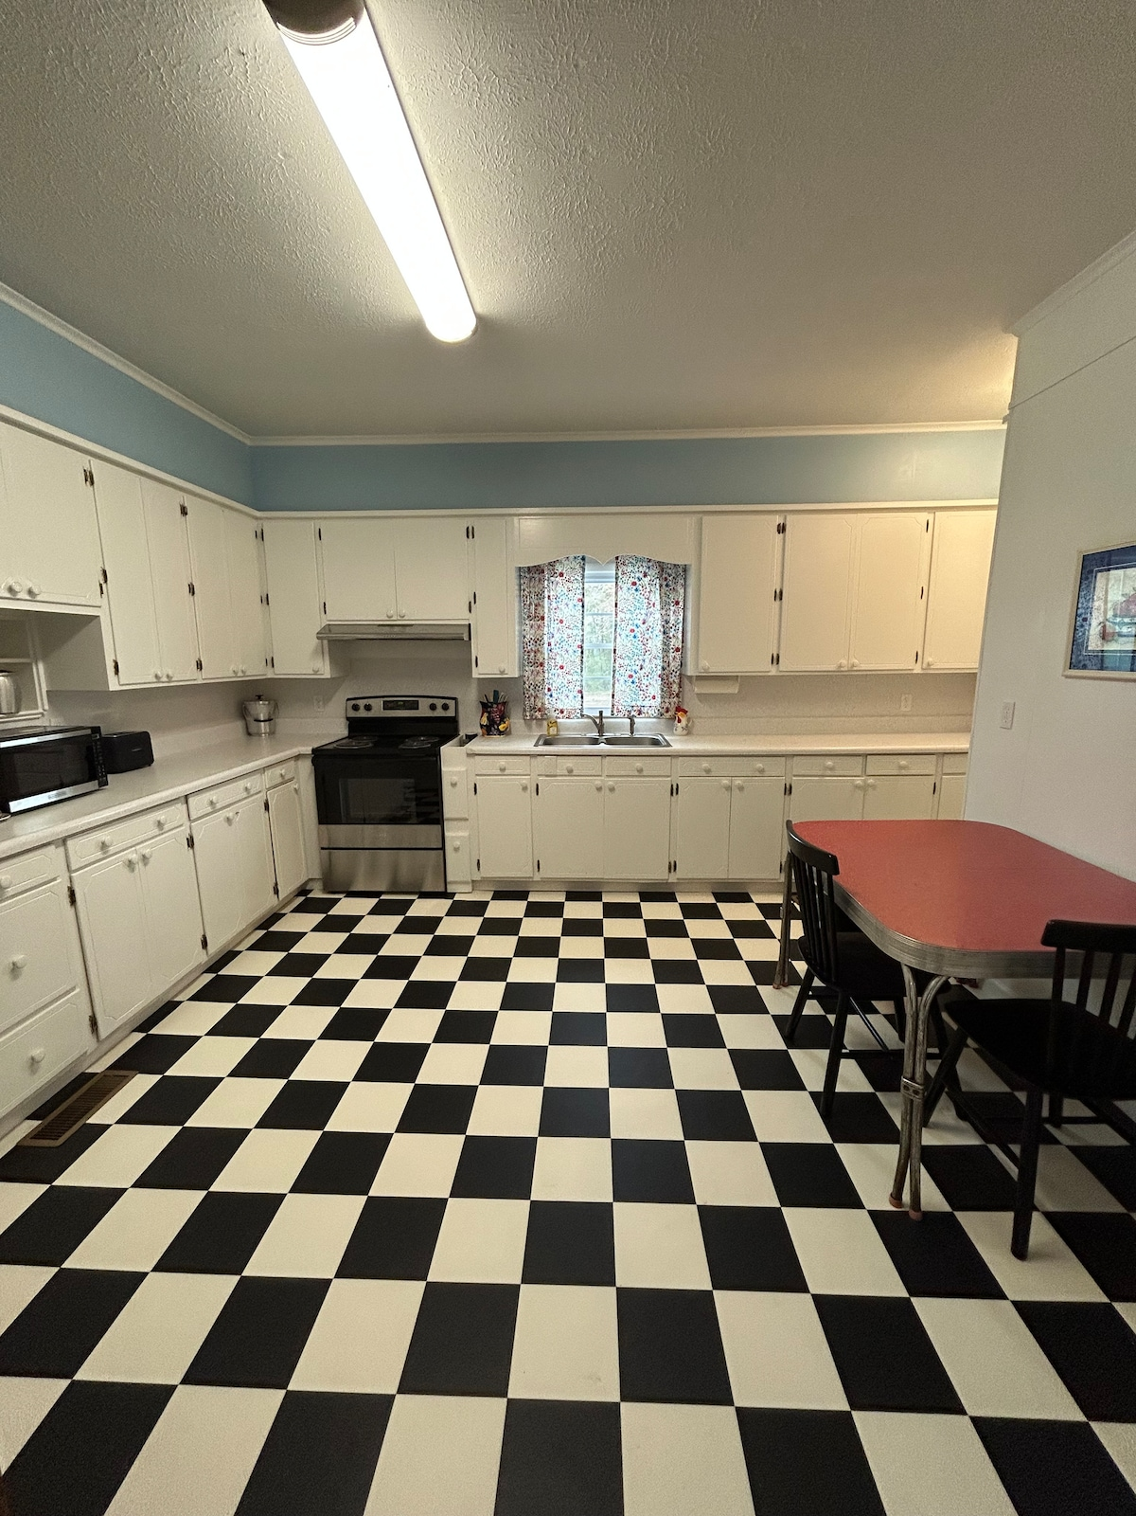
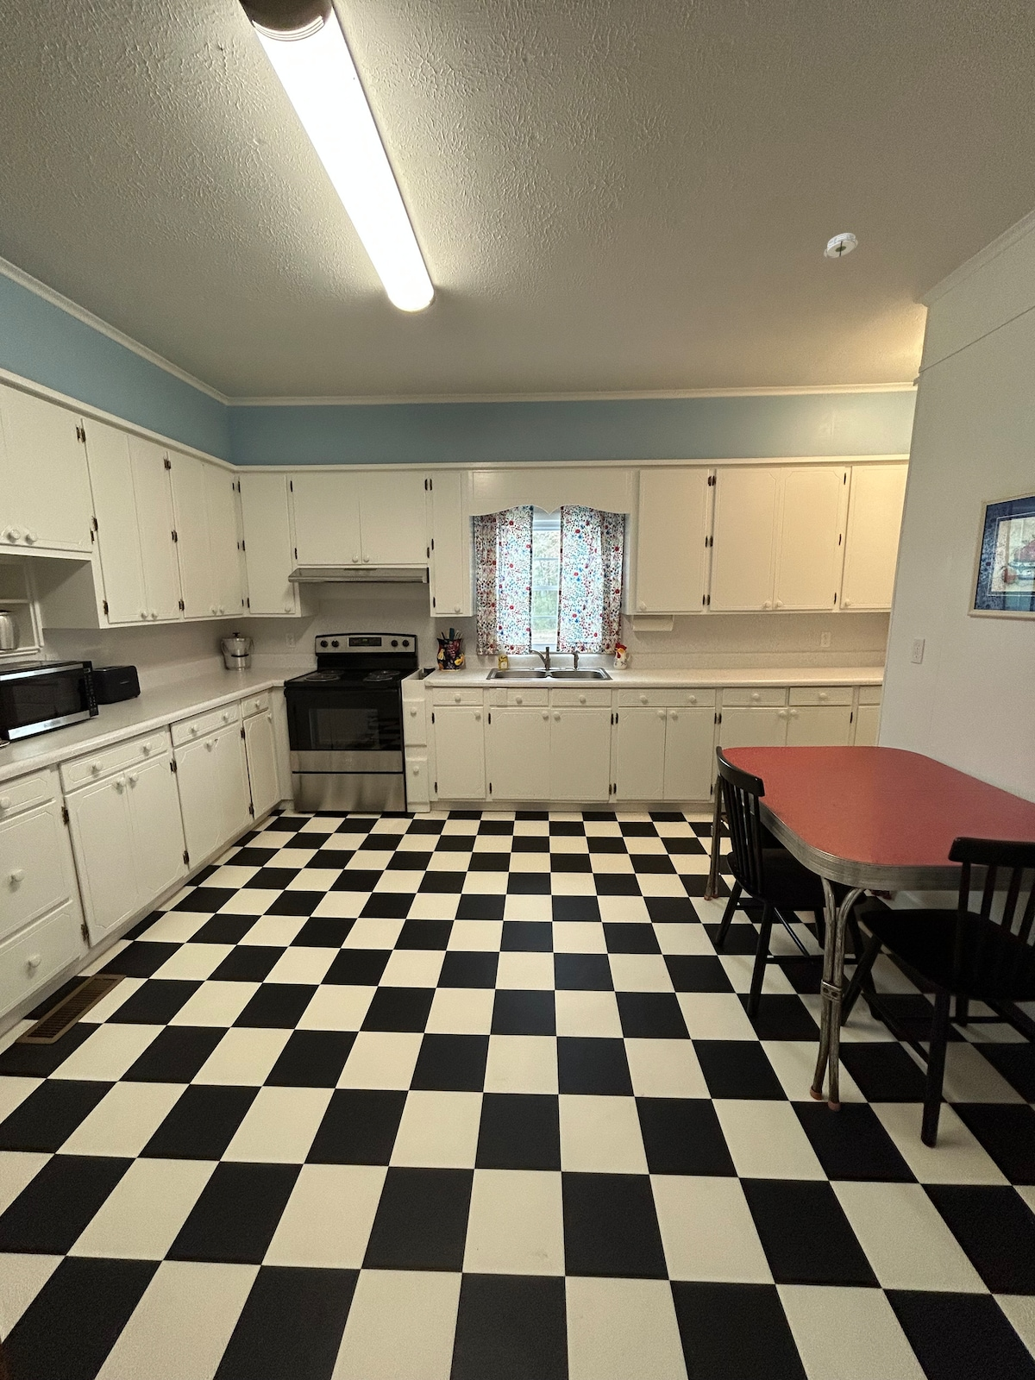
+ smoke detector (839, 246)
